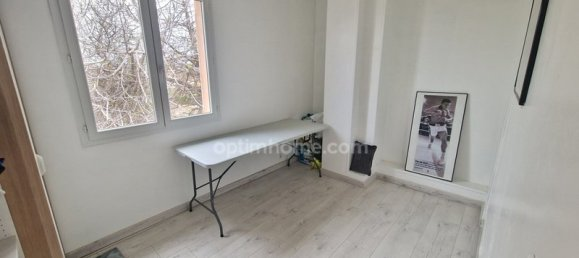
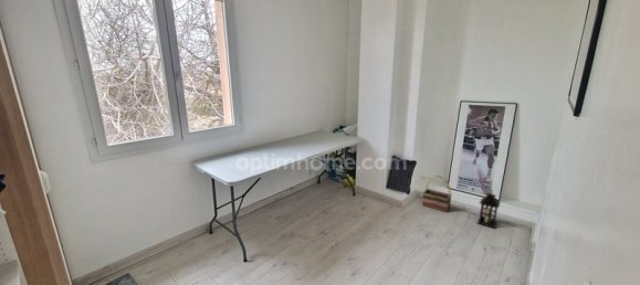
+ lantern (489, 205)
+ basket (437, 191)
